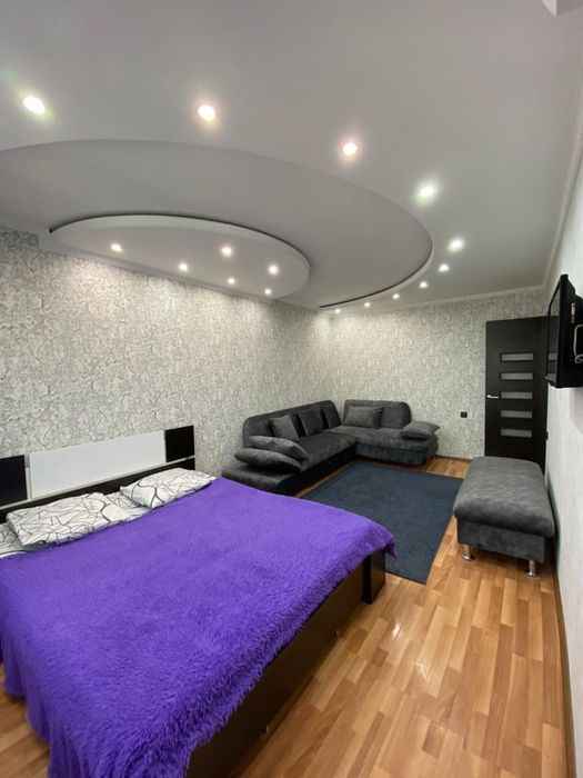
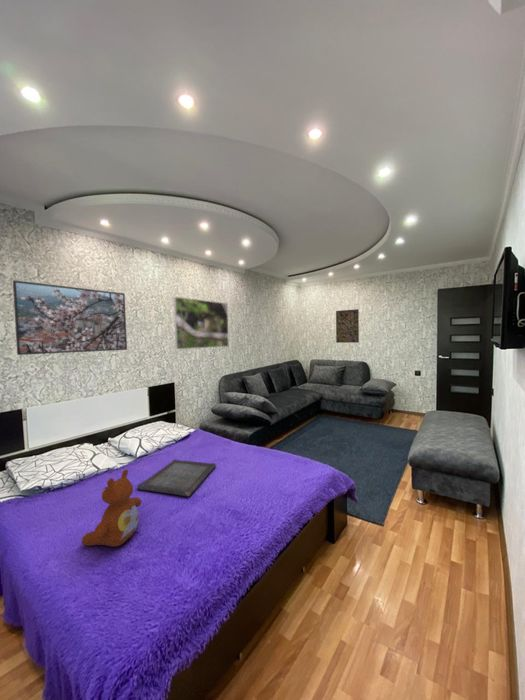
+ teddy bear (111, 506)
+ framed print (347, 326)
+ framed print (203, 324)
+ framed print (78, 320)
+ serving tray (180, 475)
